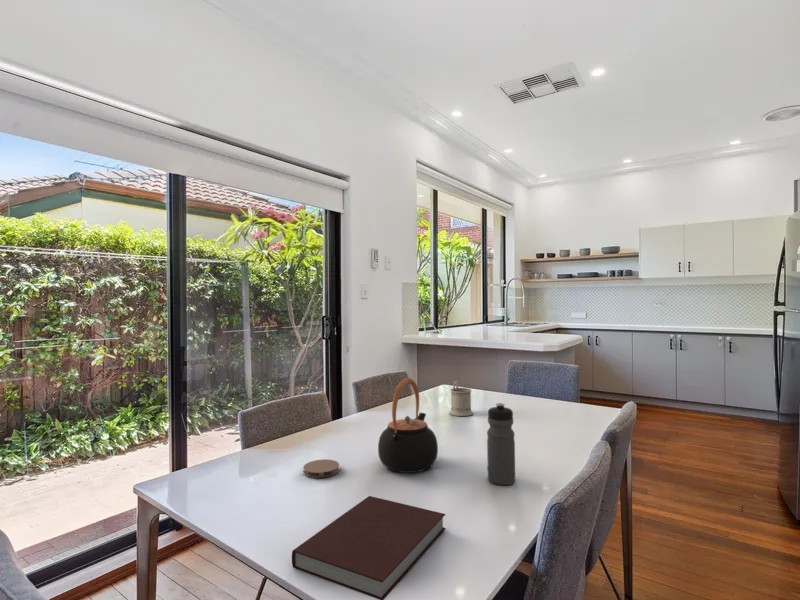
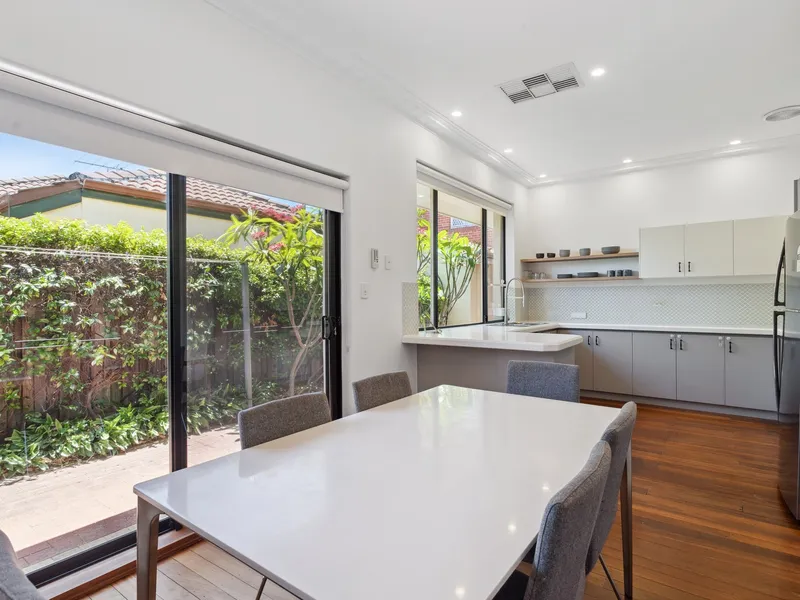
- teapot (409, 419)
- notebook (374, 538)
- water bottle (500, 441)
- coaster (321, 468)
- mug (459, 397)
